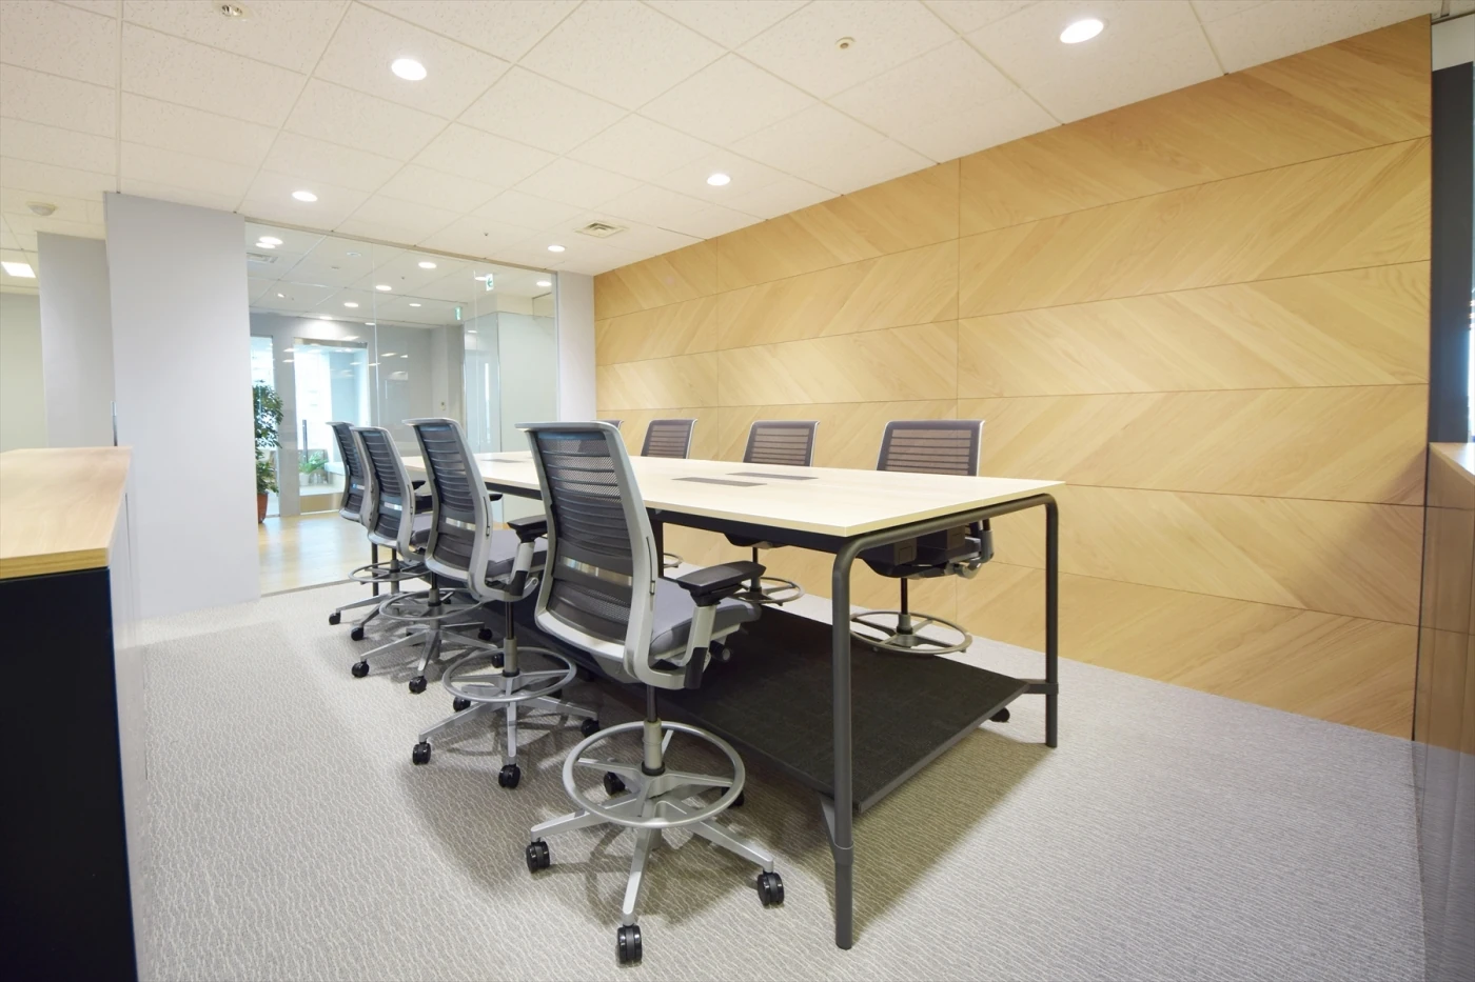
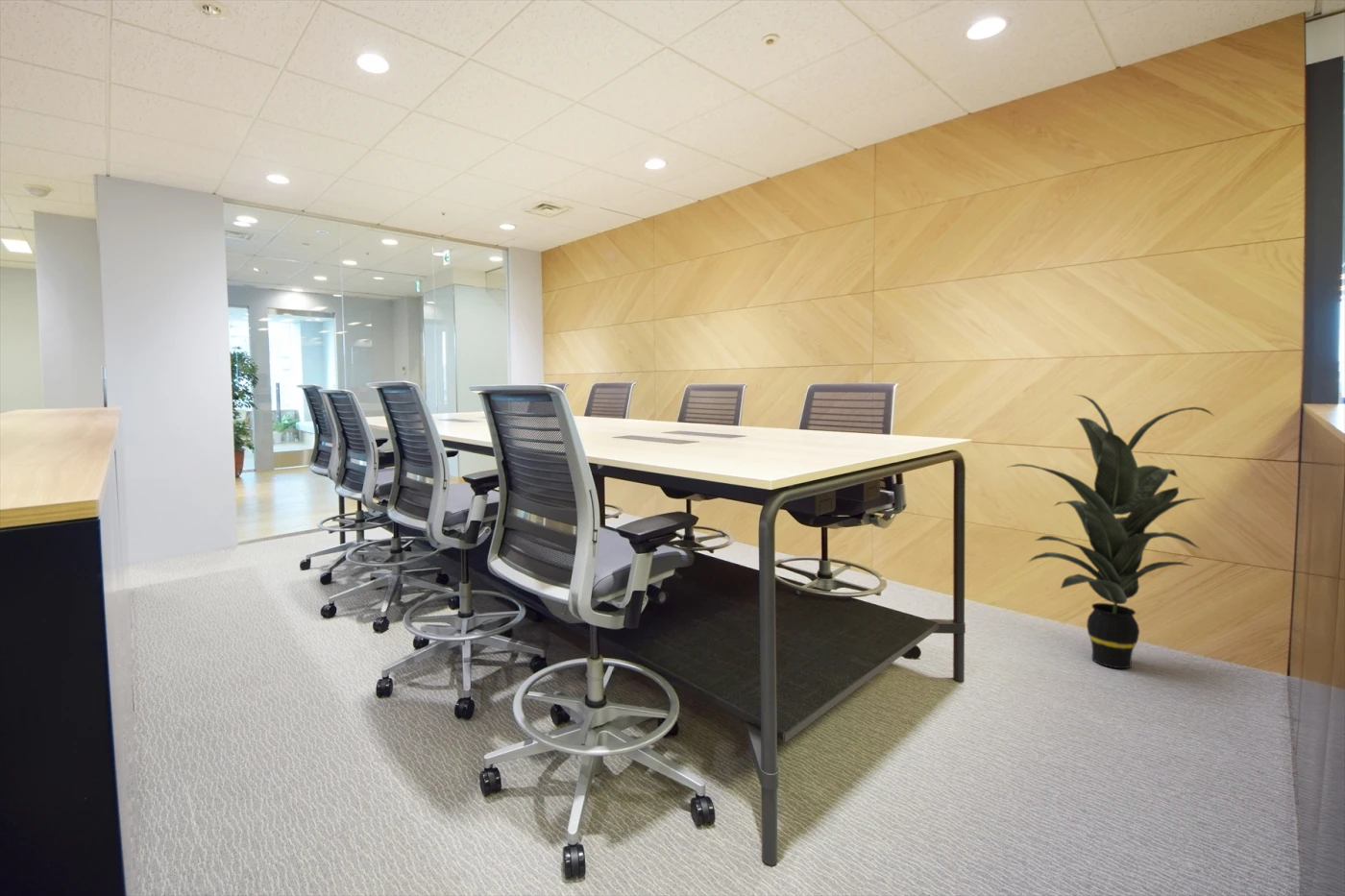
+ indoor plant (1106, 527)
